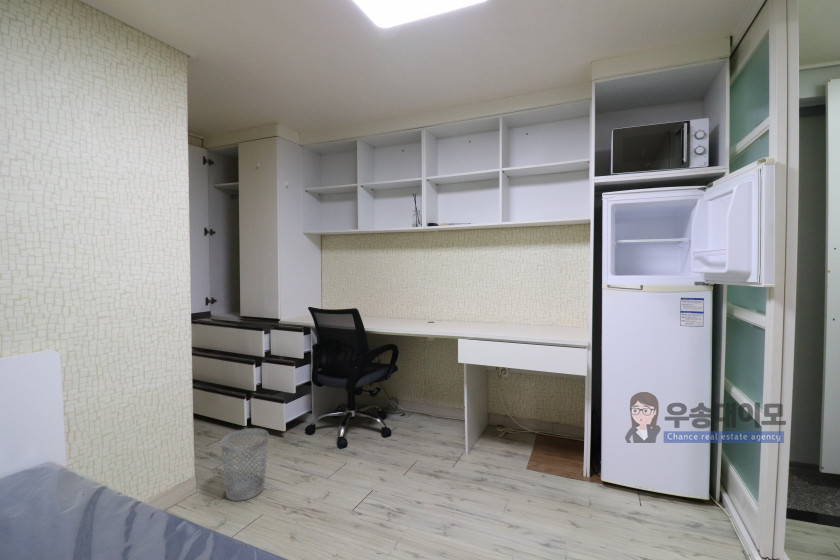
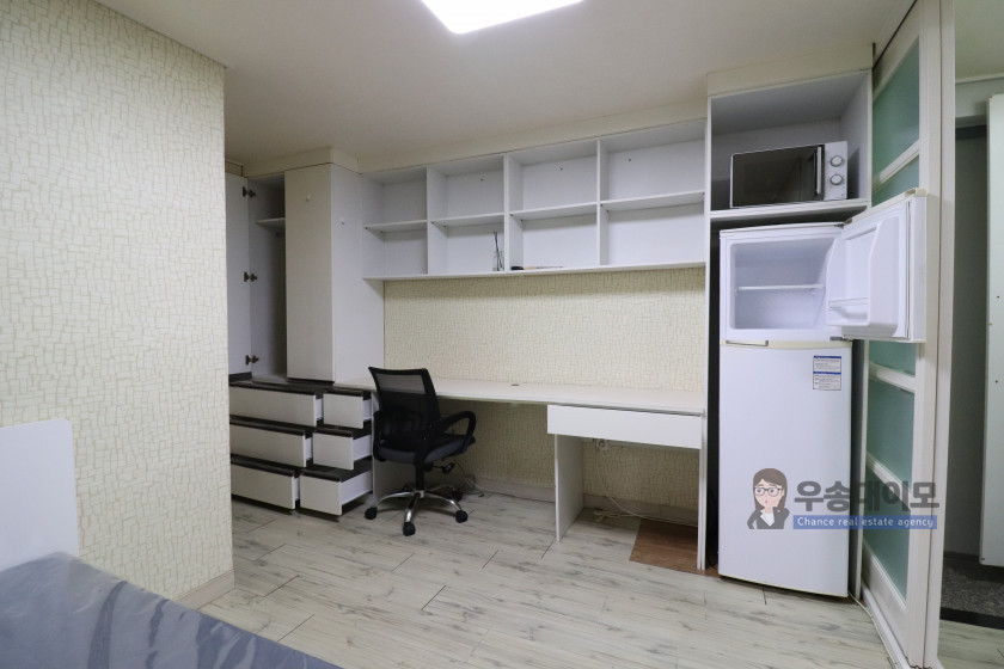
- wastebasket (245, 463)
